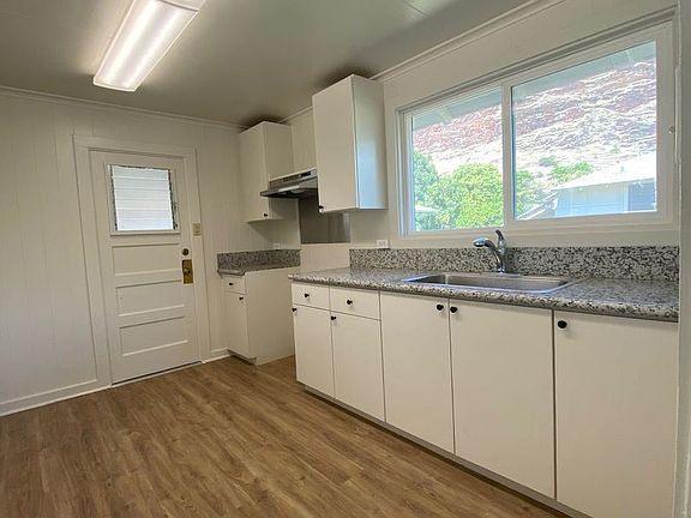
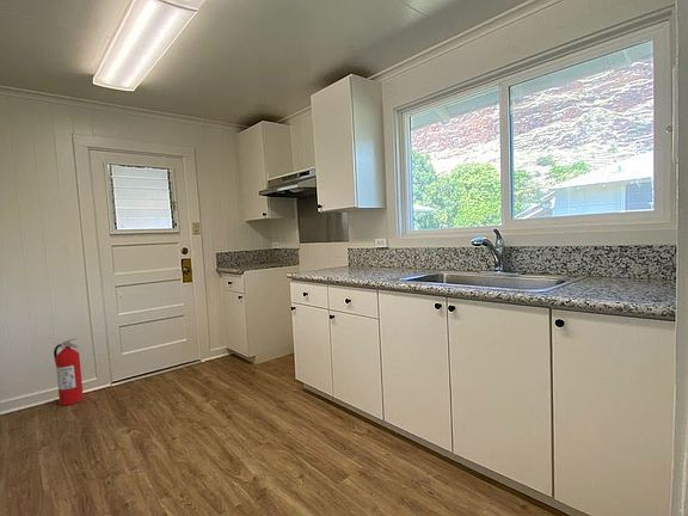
+ fire extinguisher (67, 369)
